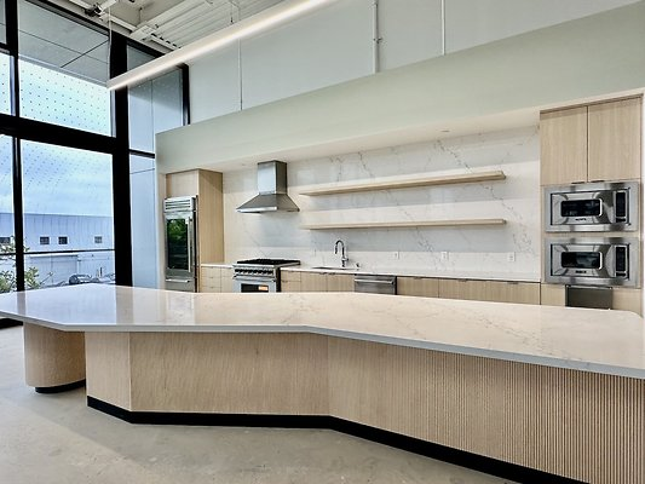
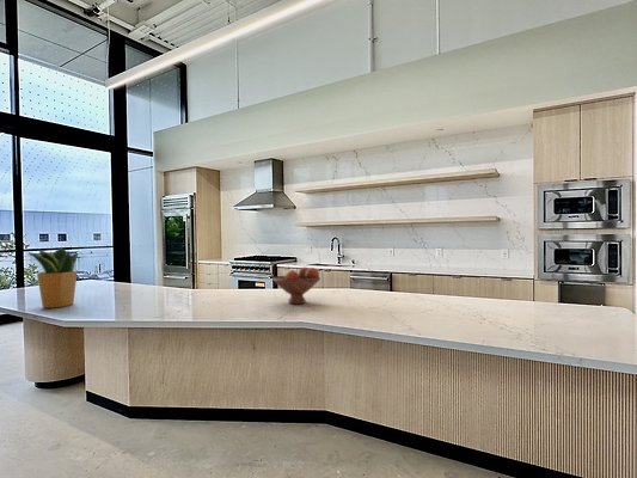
+ potted plant (53, 276)
+ fruit bowl (296, 284)
